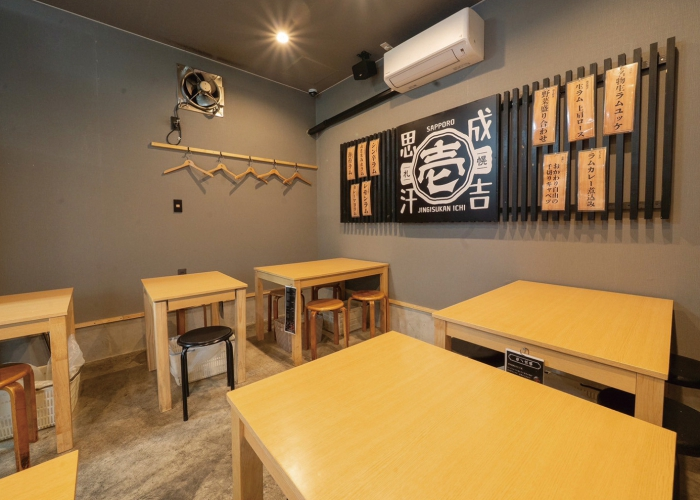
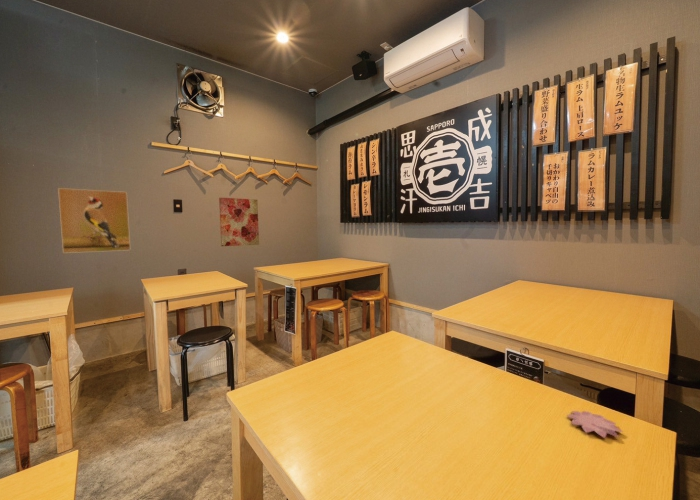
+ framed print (96, 221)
+ wall art (239, 222)
+ flower (593, 423)
